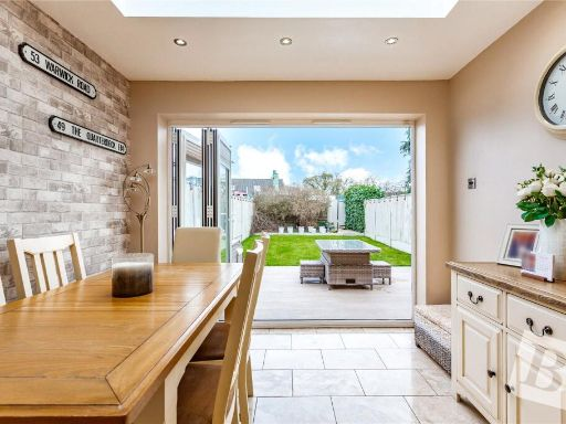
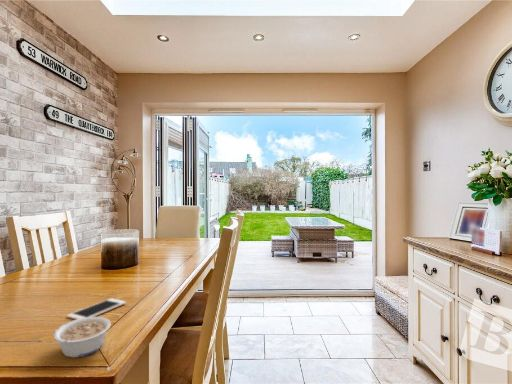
+ legume (83, 336)
+ cell phone (98, 308)
